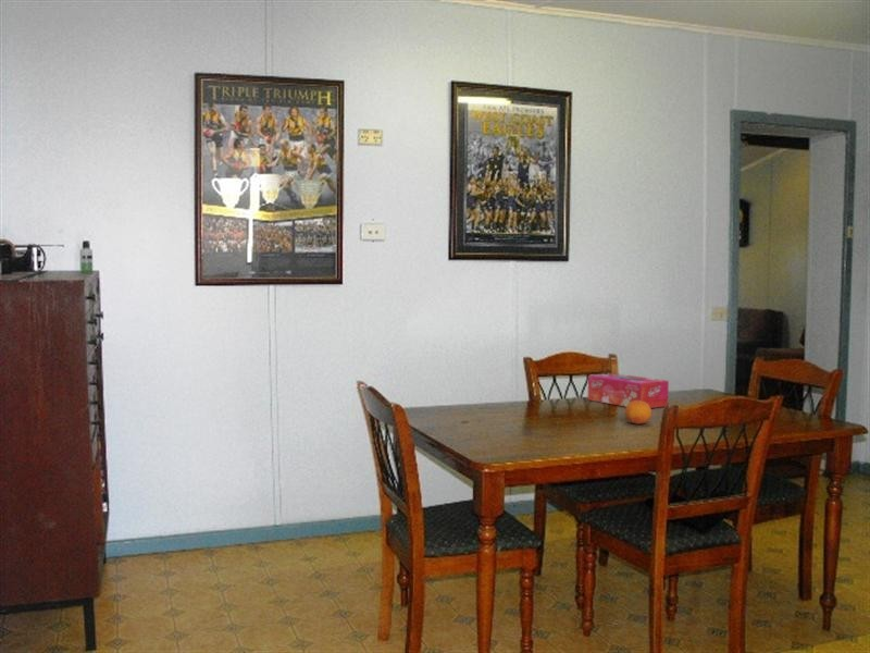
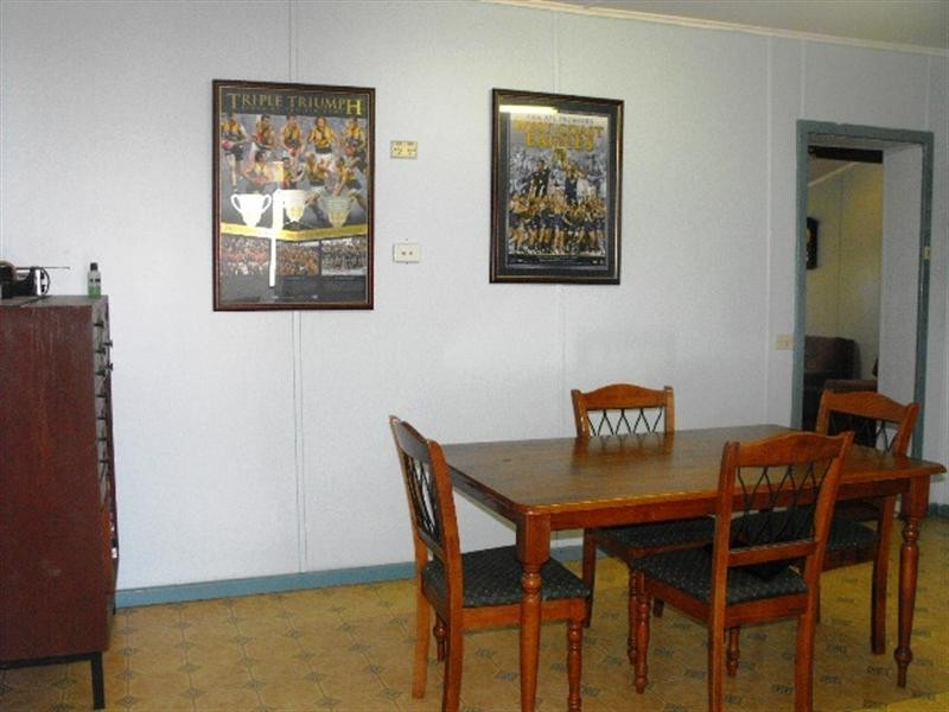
- tissue box (626, 390)
- fruit (637, 411)
